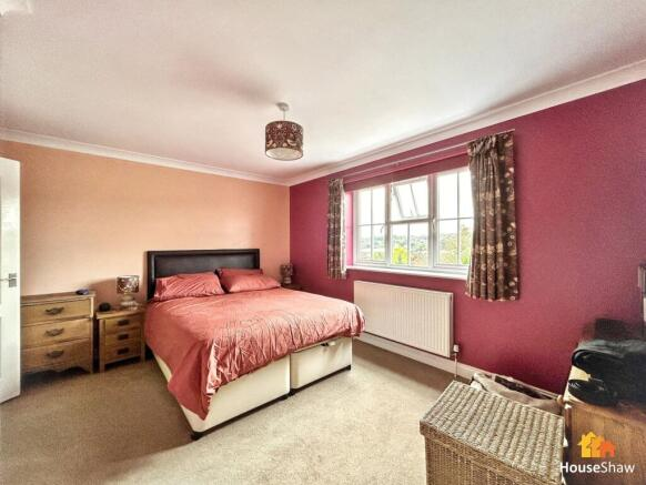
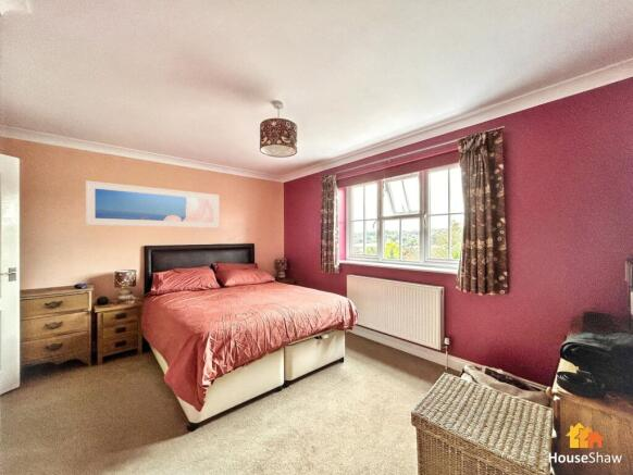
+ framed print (161, 208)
